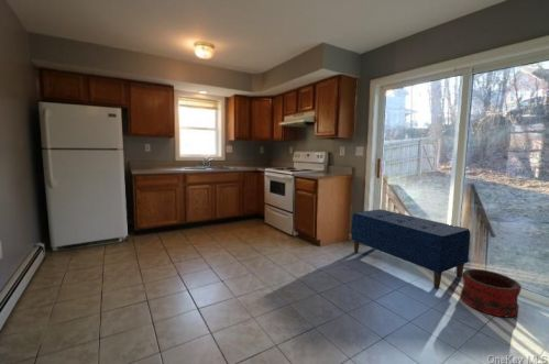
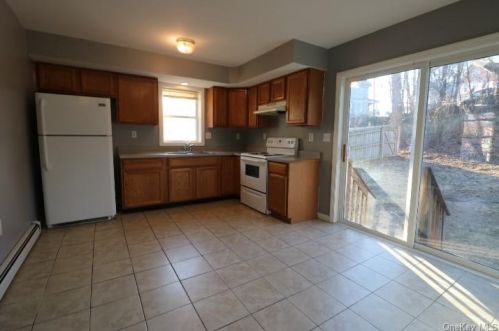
- bench (403, 242)
- bucket (488, 290)
